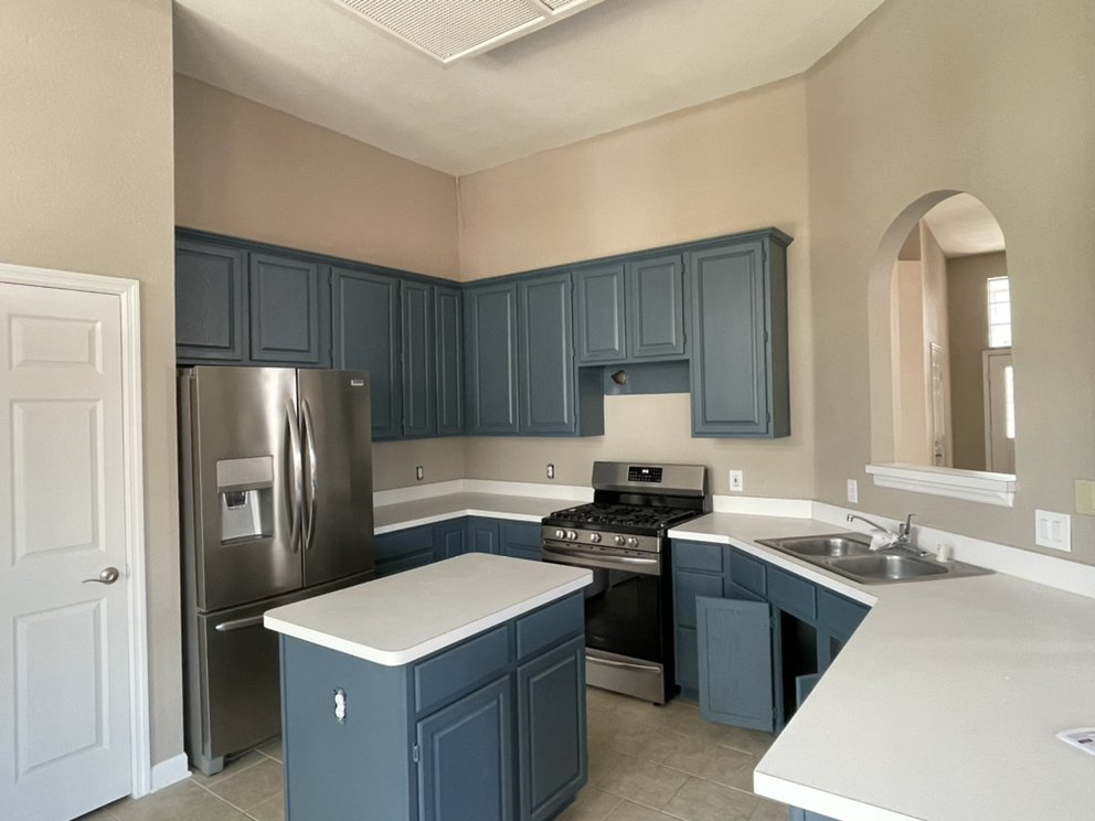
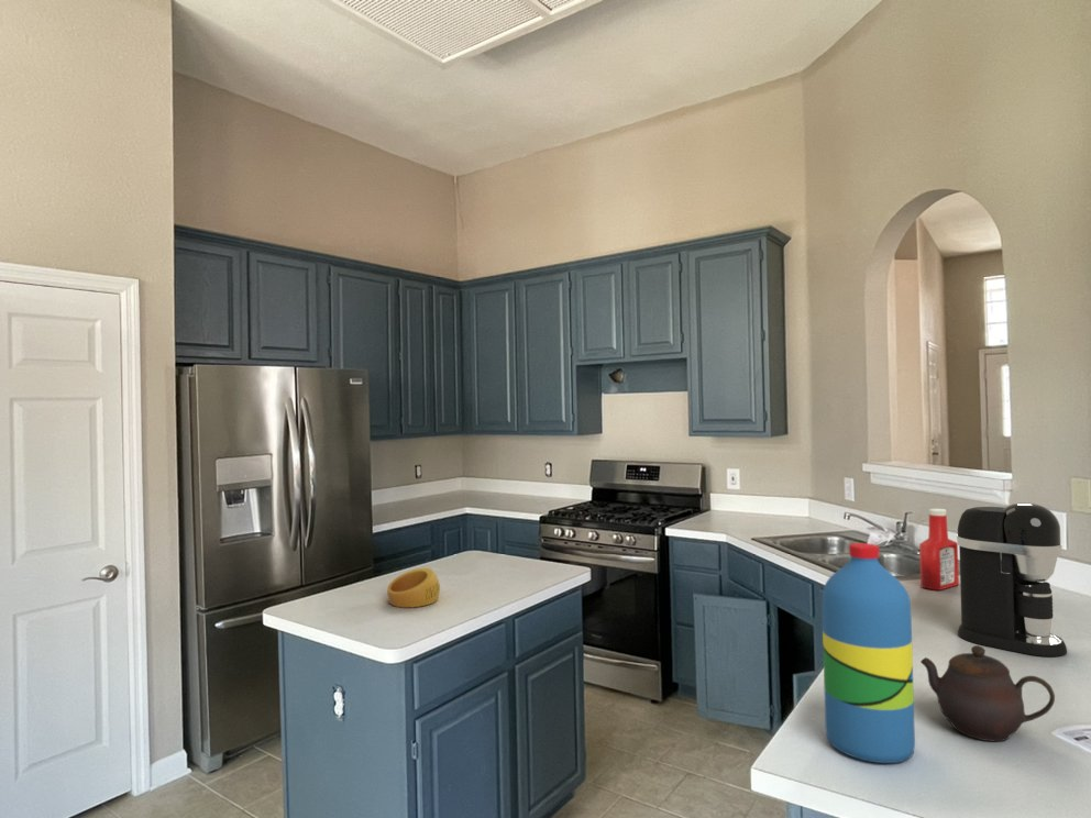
+ ring (414, 585)
+ soap bottle (938, 548)
+ teapot (984, 688)
+ water bottle (866, 644)
+ coffee maker (1007, 572)
